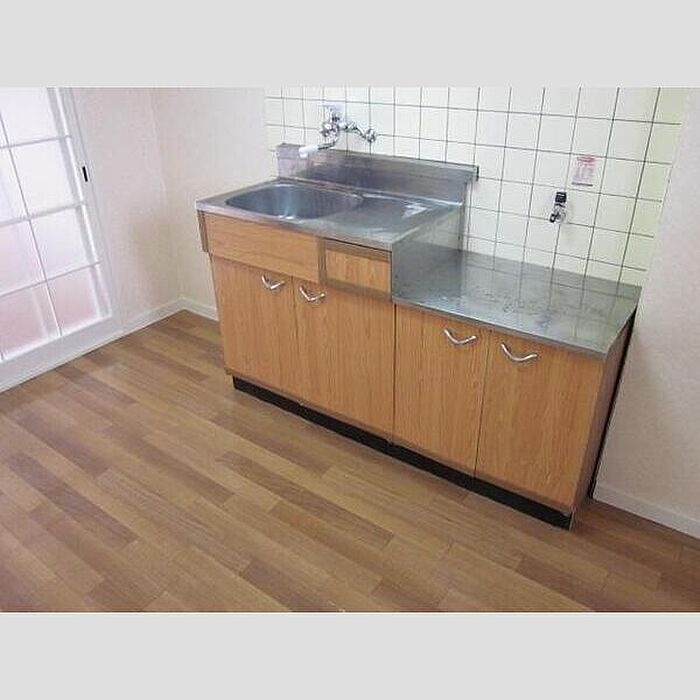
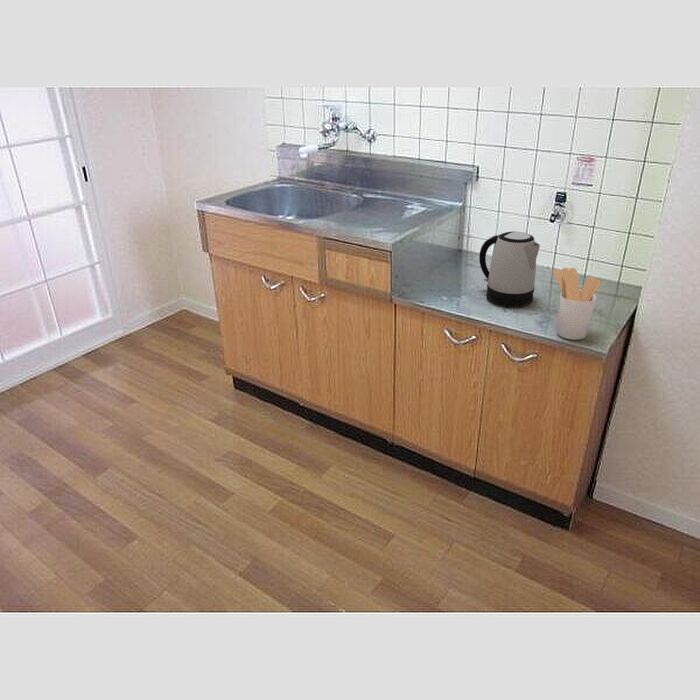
+ utensil holder (571, 302)
+ kettle (507, 265)
